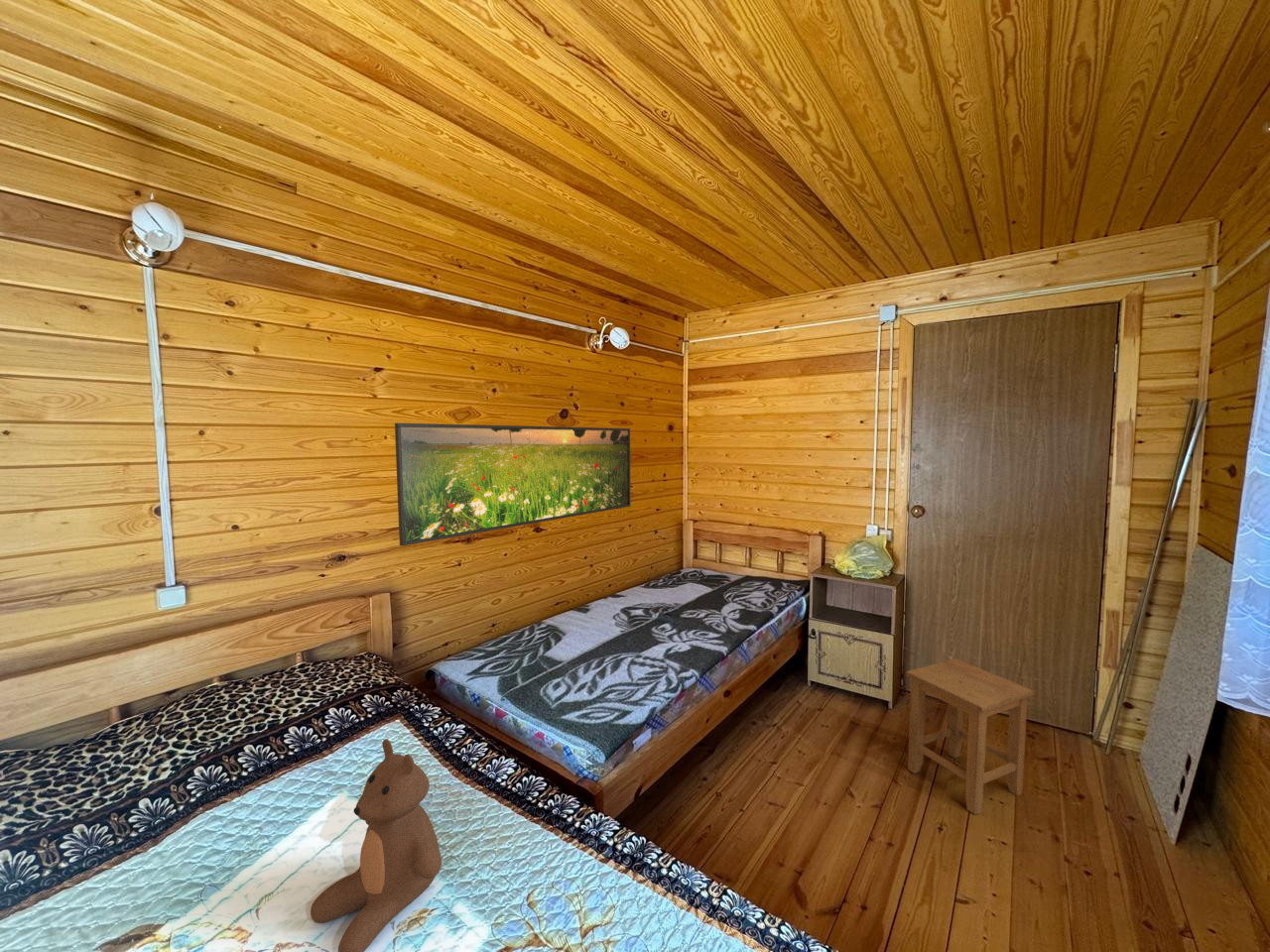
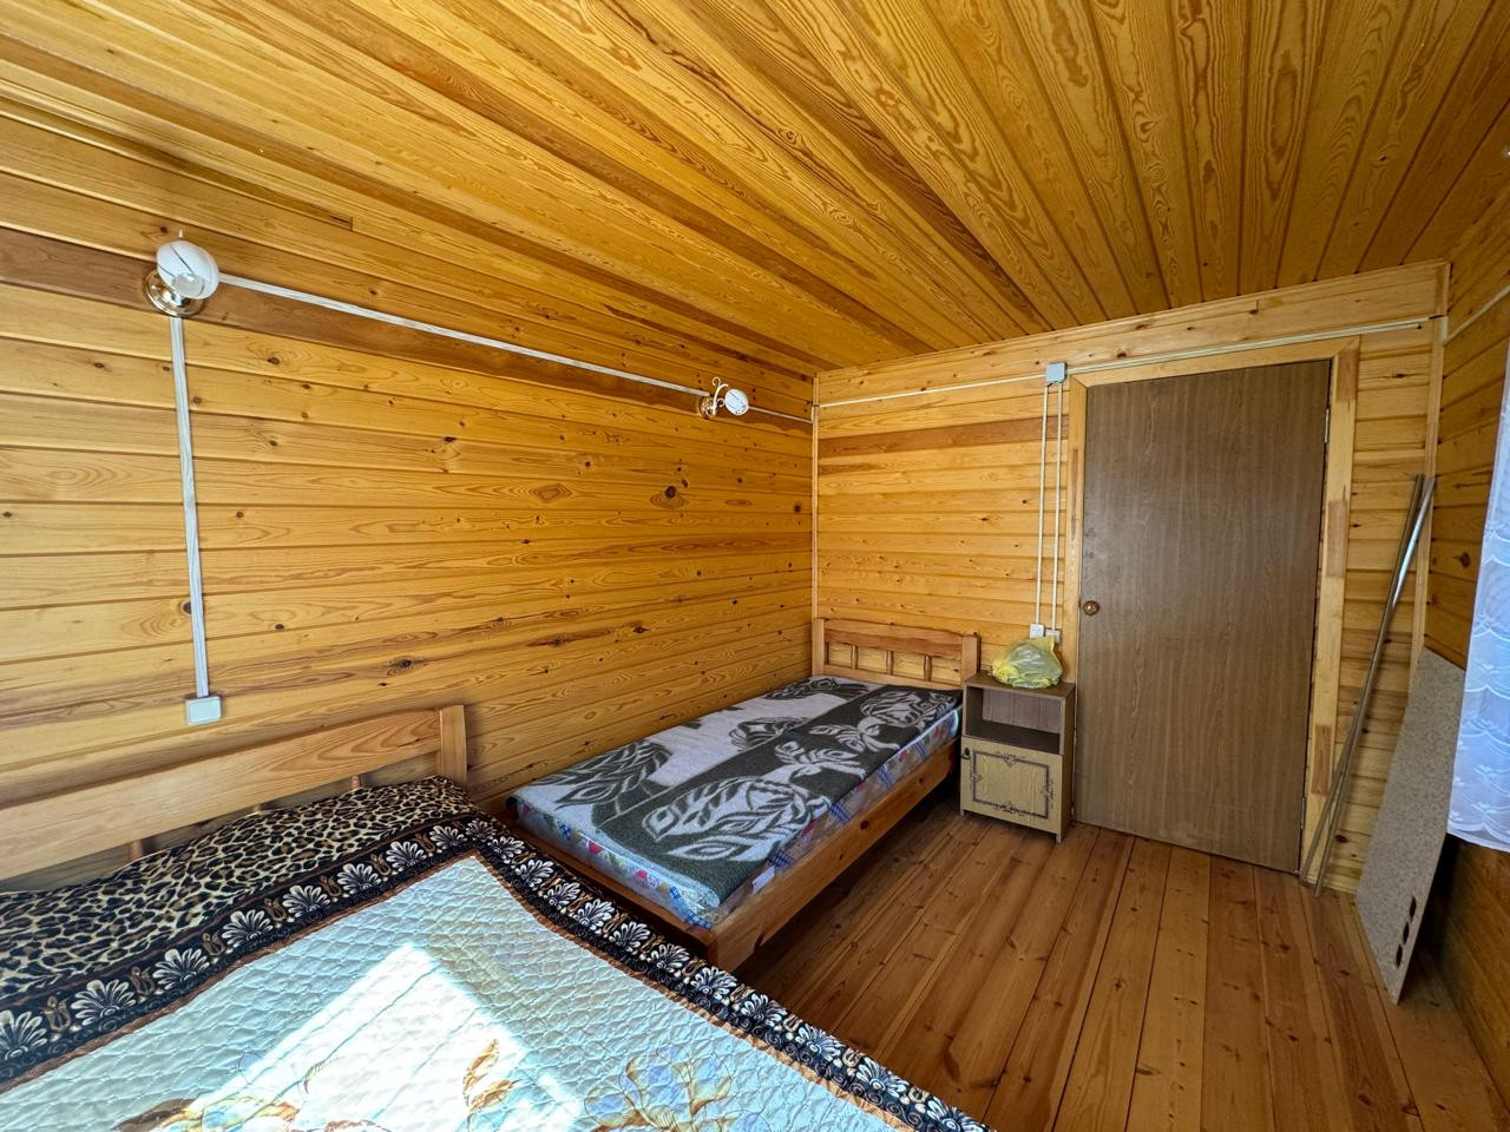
- stool (964, 732)
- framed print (539, 474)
- teddy bear (377, 833)
